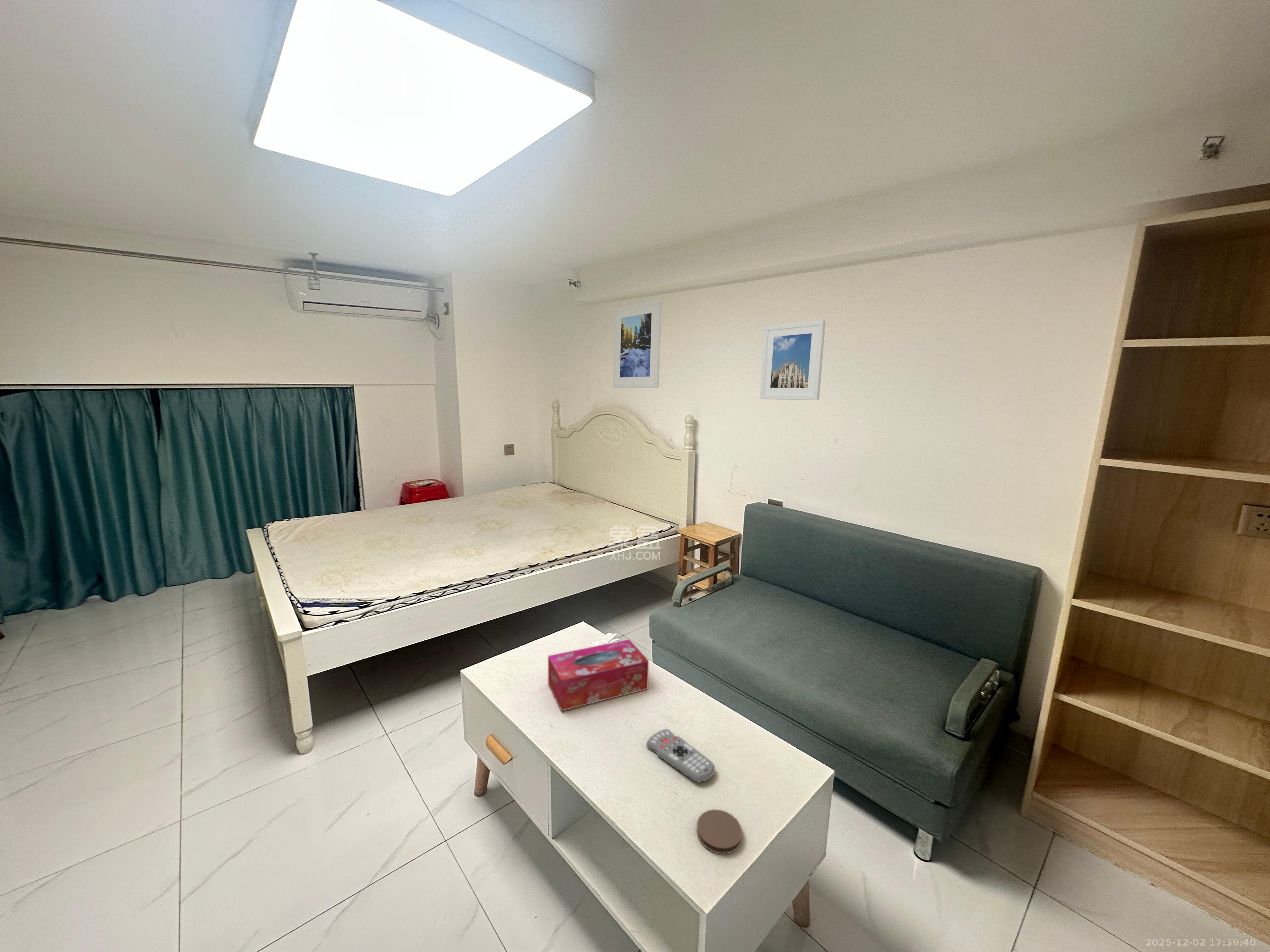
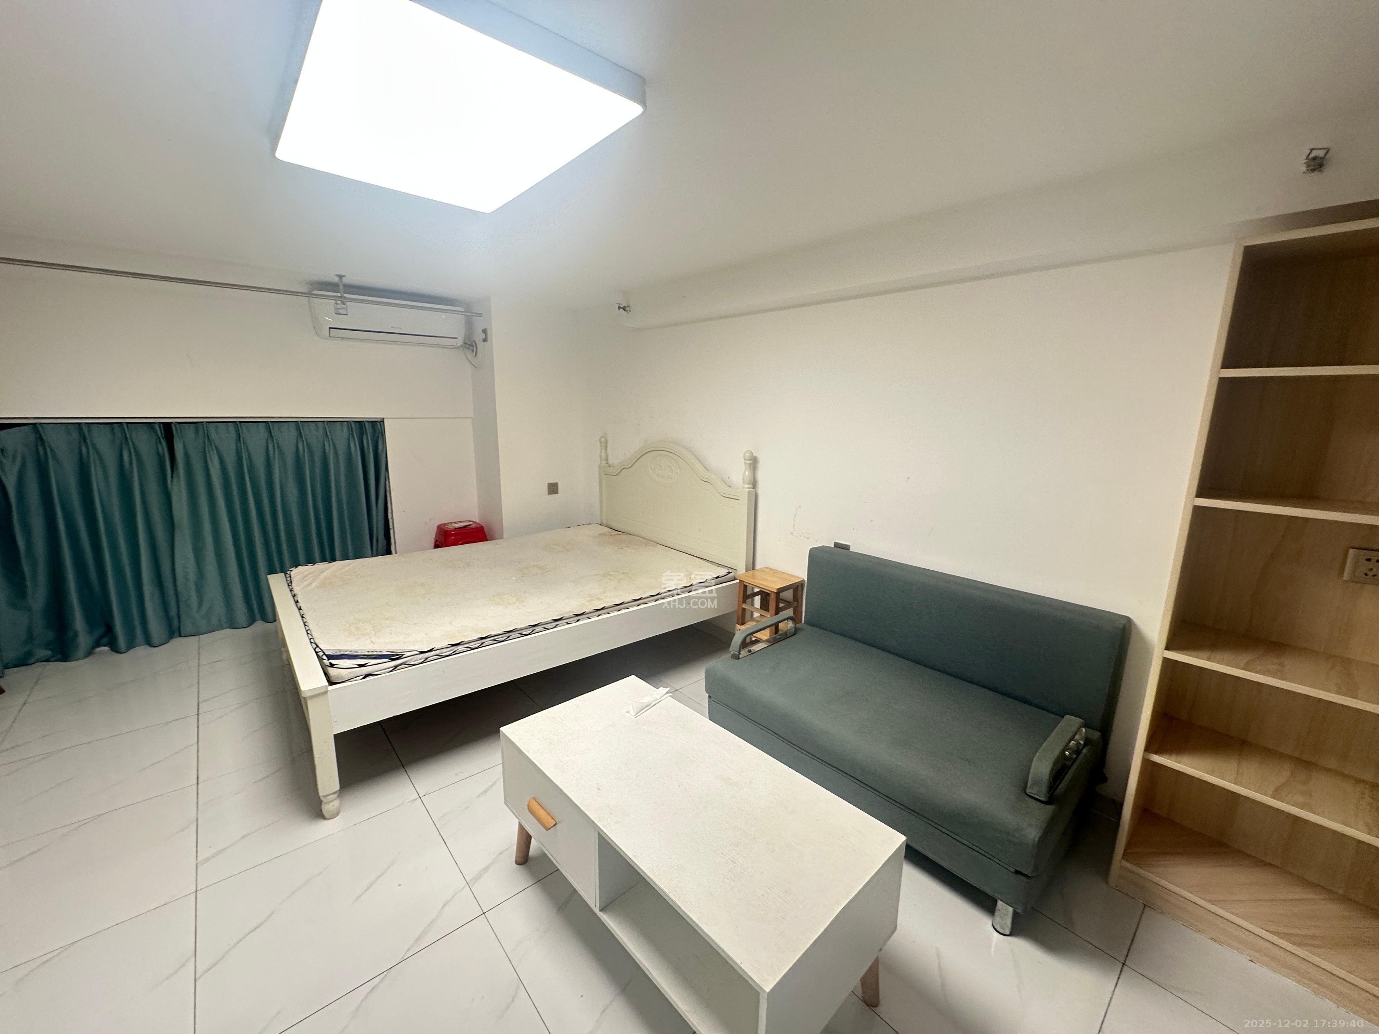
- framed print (791, 362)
- remote control (681, 755)
- coaster (719, 830)
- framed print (636, 347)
- tissue box (598, 672)
